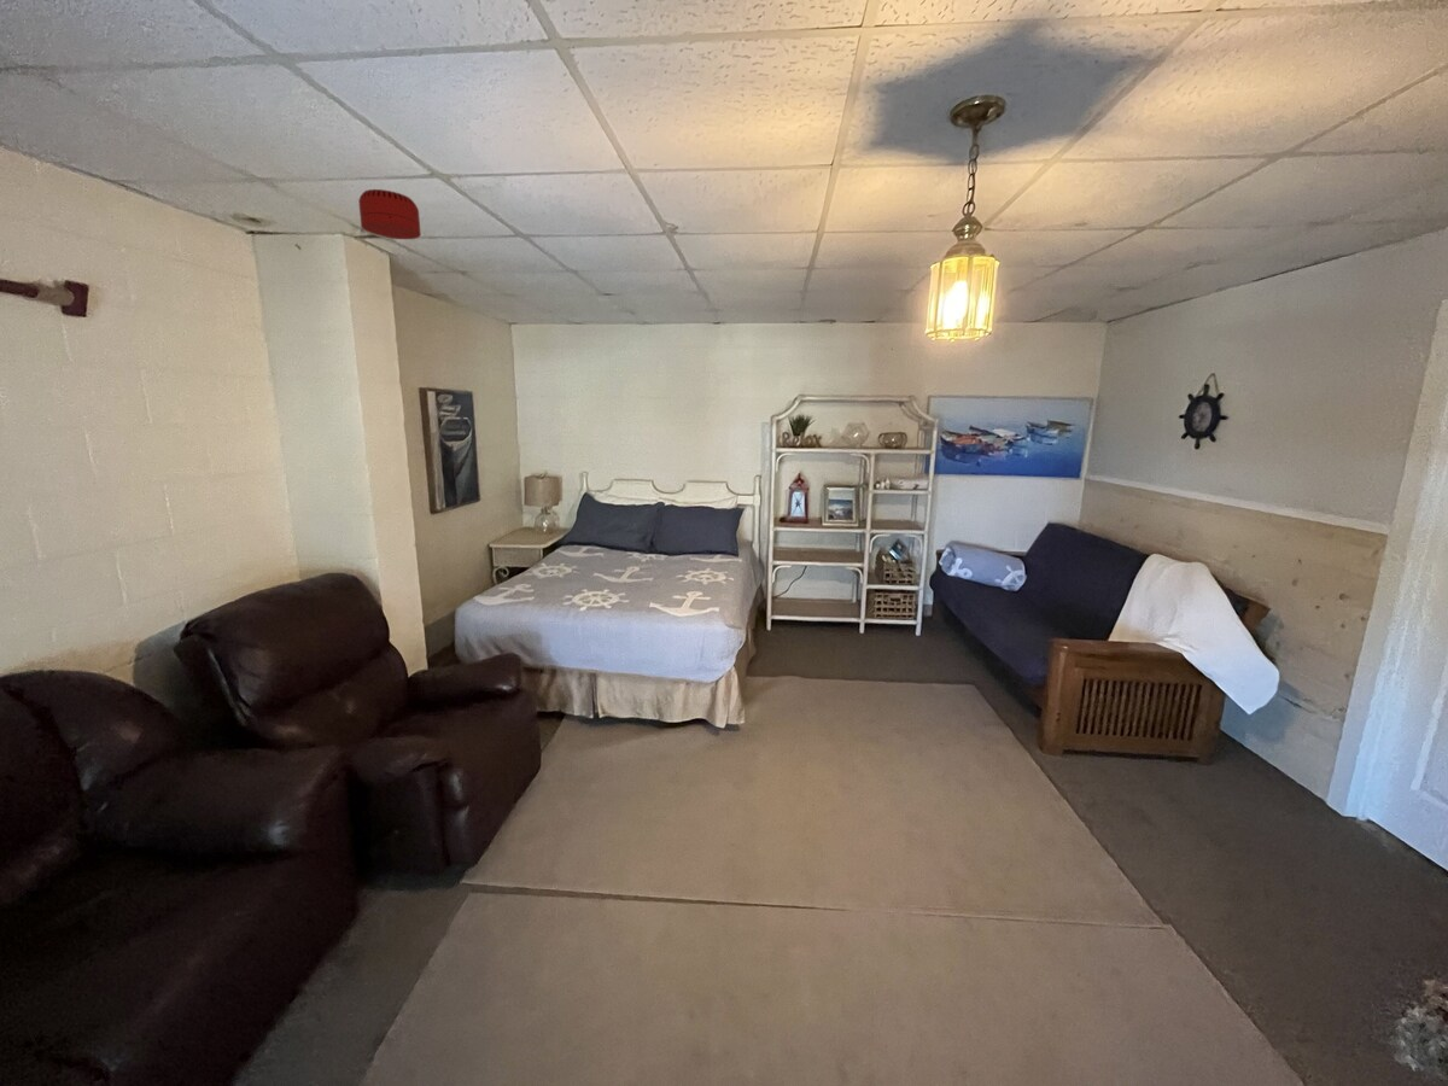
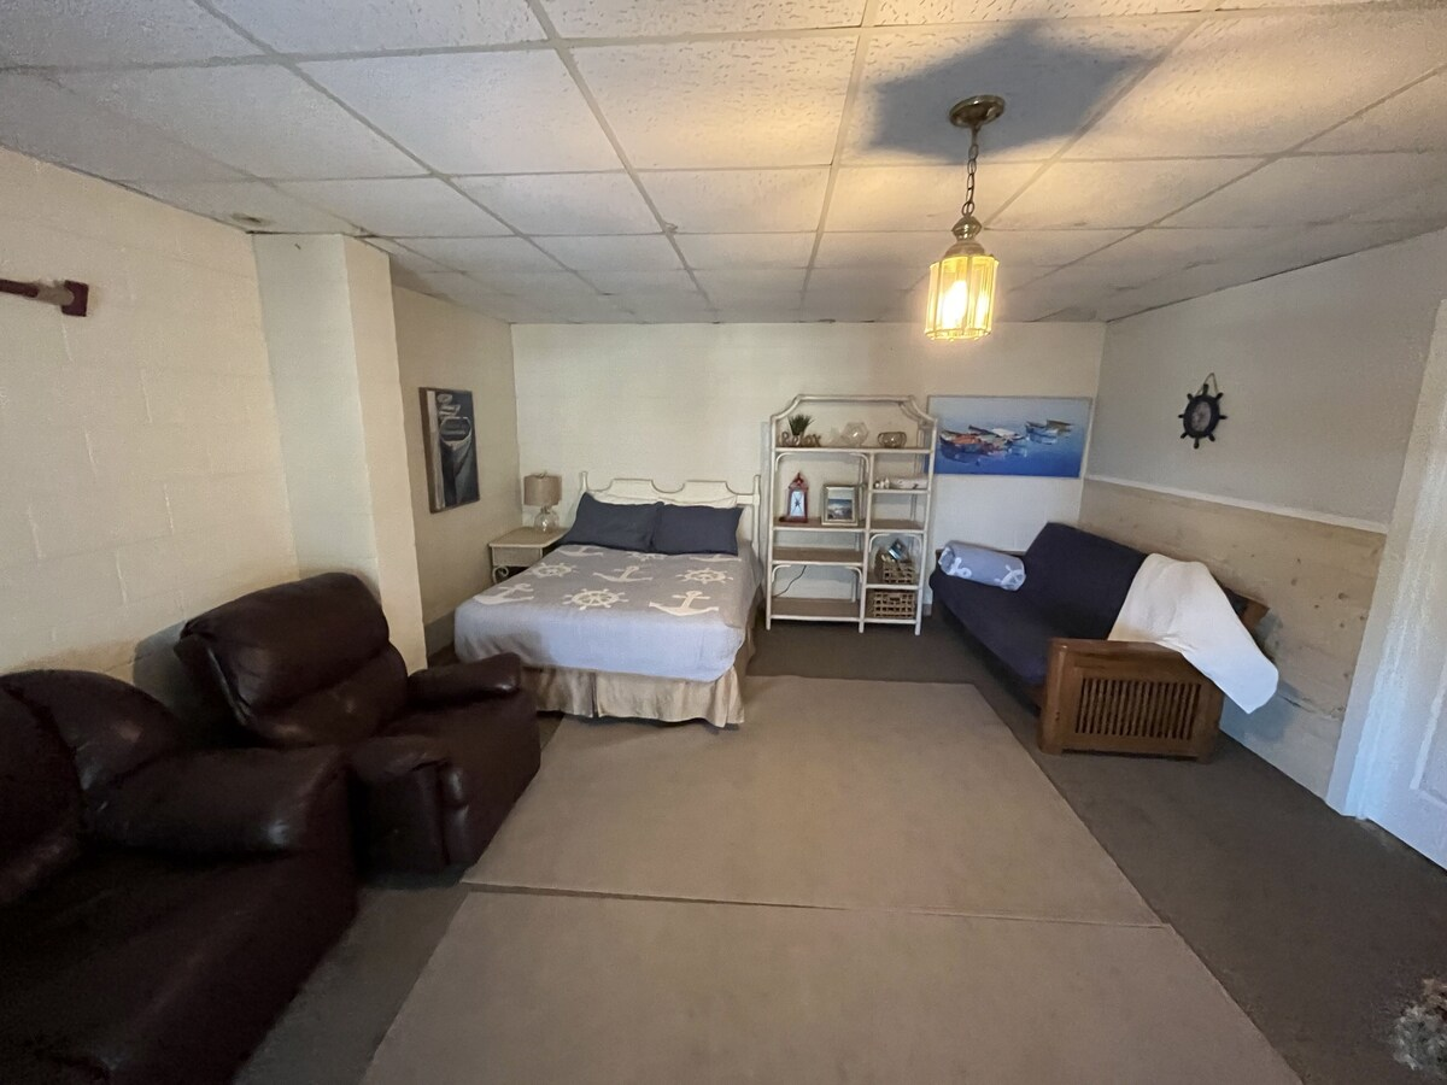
- smoke detector (390, 214)
